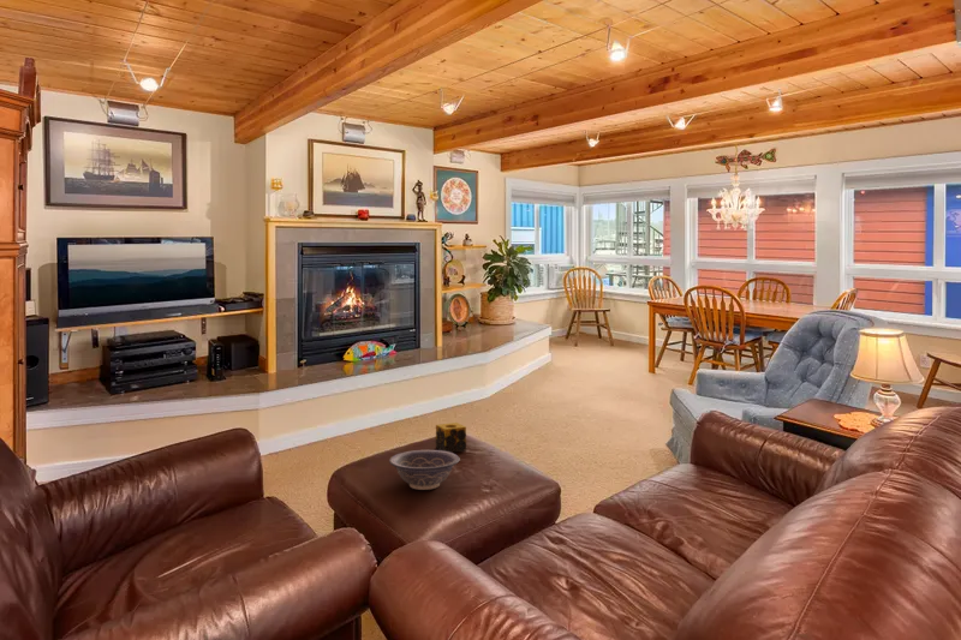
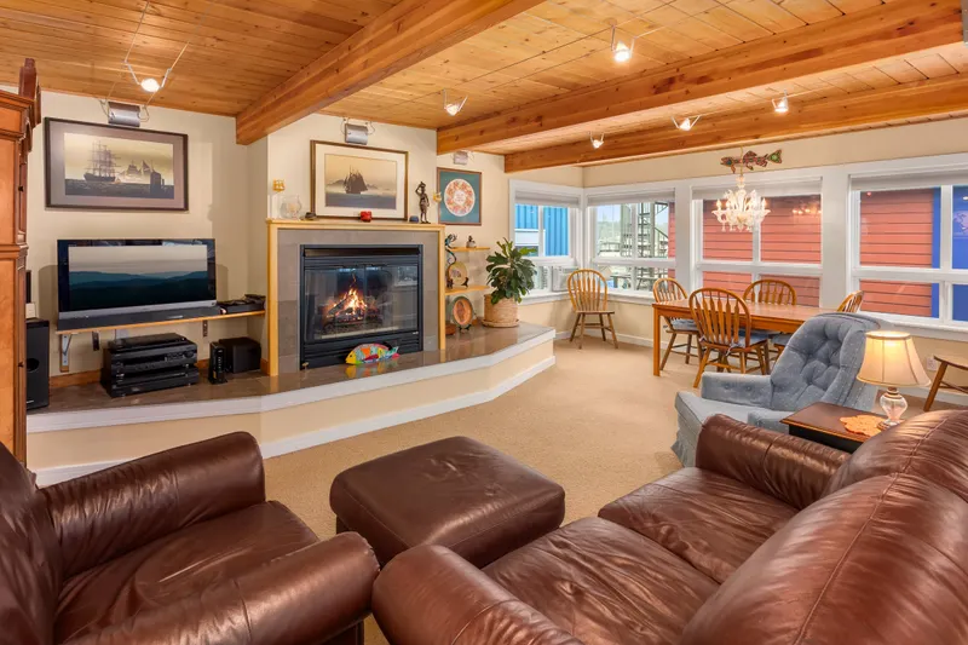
- decorative bowl (424, 471)
- candle (450, 437)
